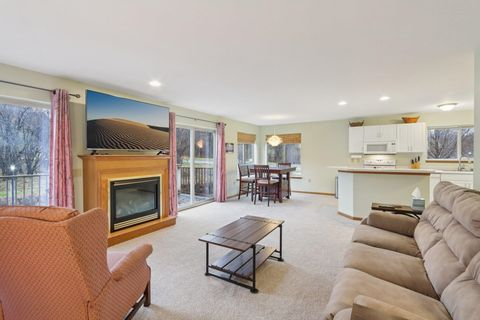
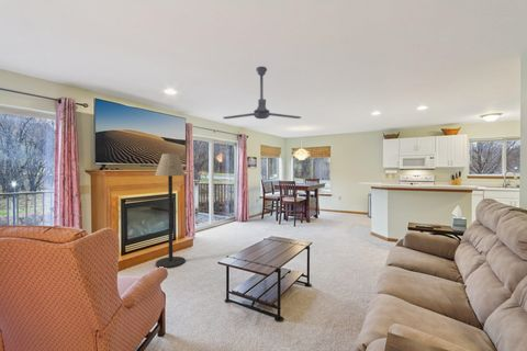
+ floor lamp (170, 208)
+ ceiling fan (261, 89)
